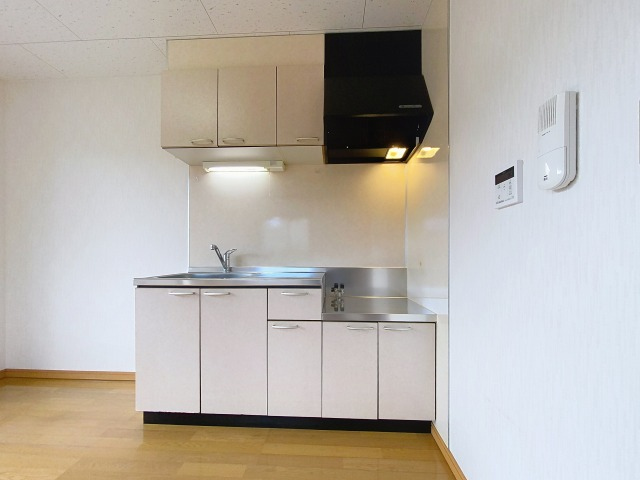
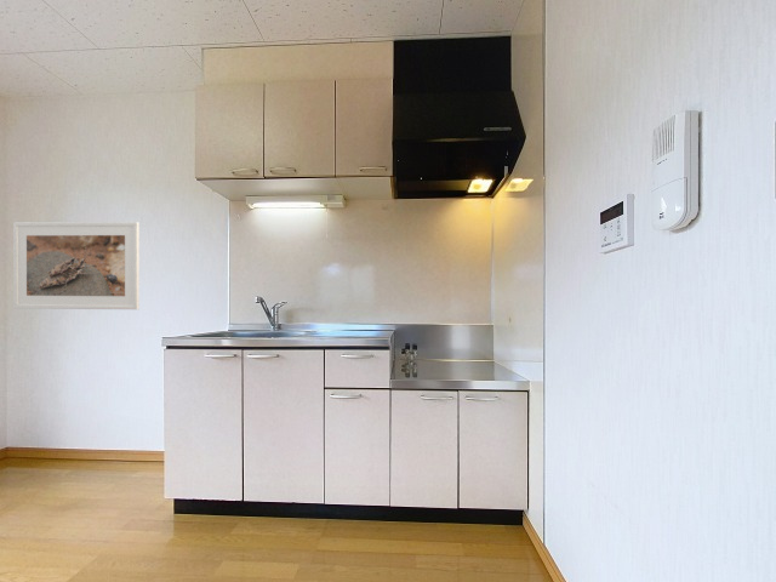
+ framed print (75, 266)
